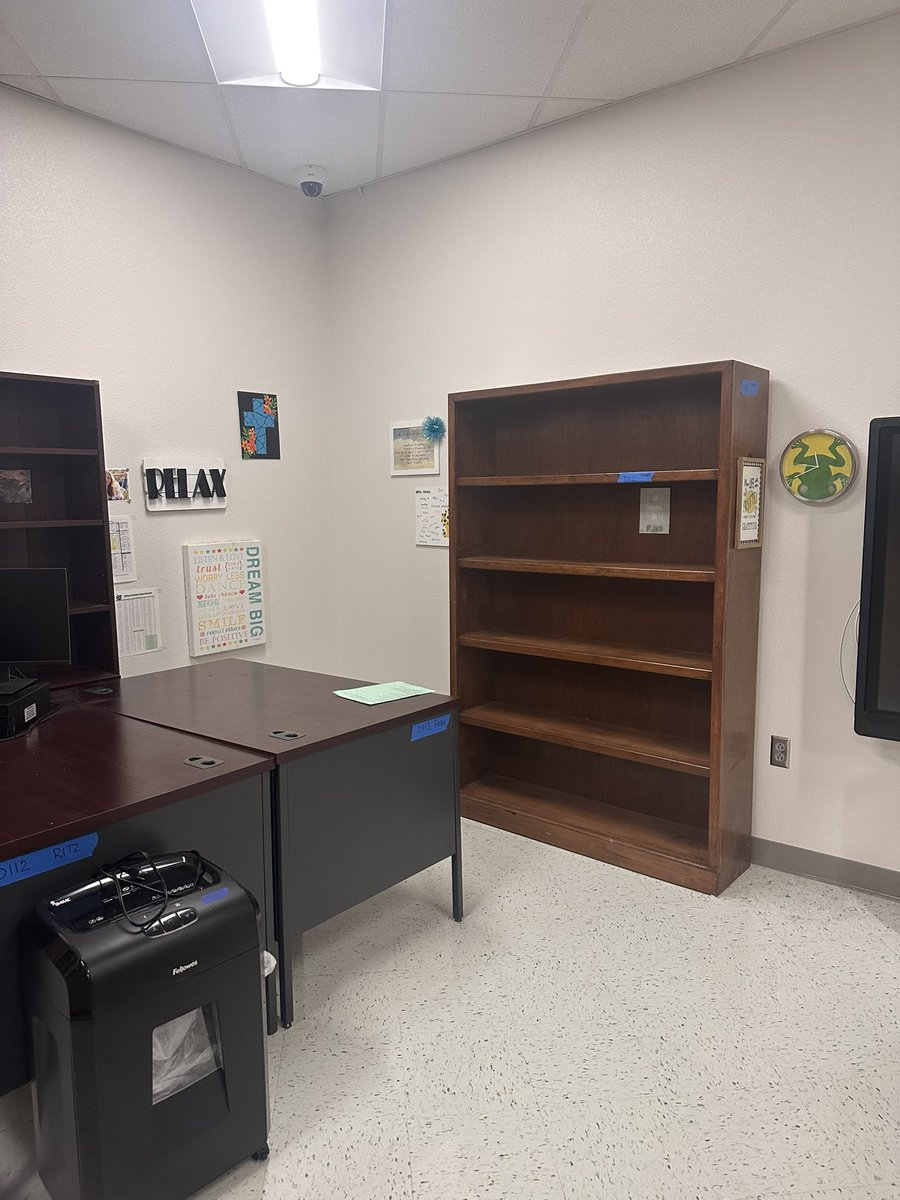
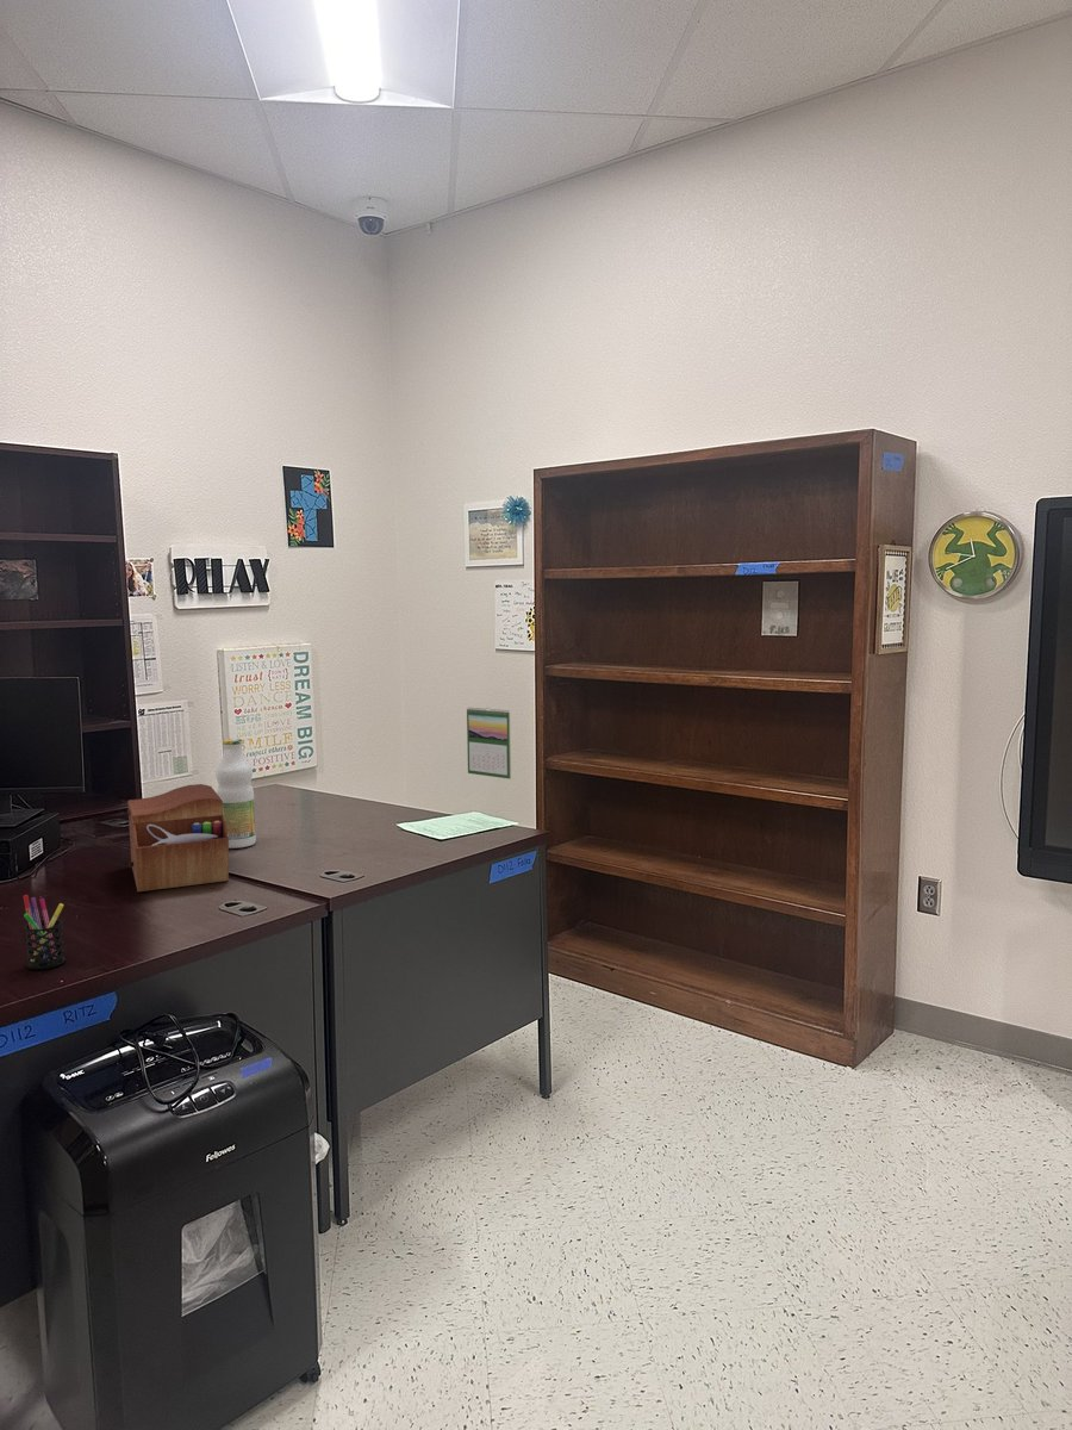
+ bottle (235, 791)
+ calendar (488, 741)
+ pen holder (39, 931)
+ sewing box (174, 835)
